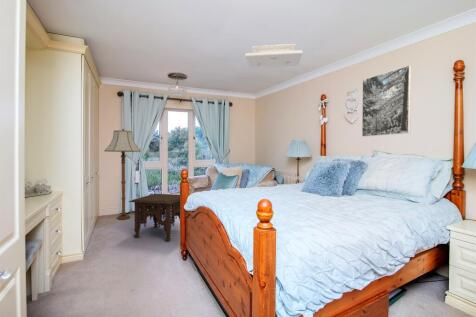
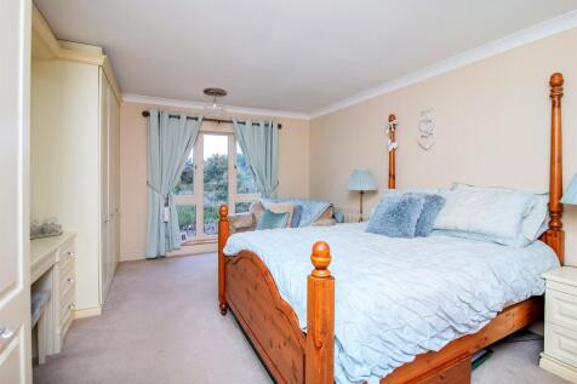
- ceiling light (273, 55)
- side table (161, 215)
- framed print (384, 104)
- floor lamp (123, 173)
